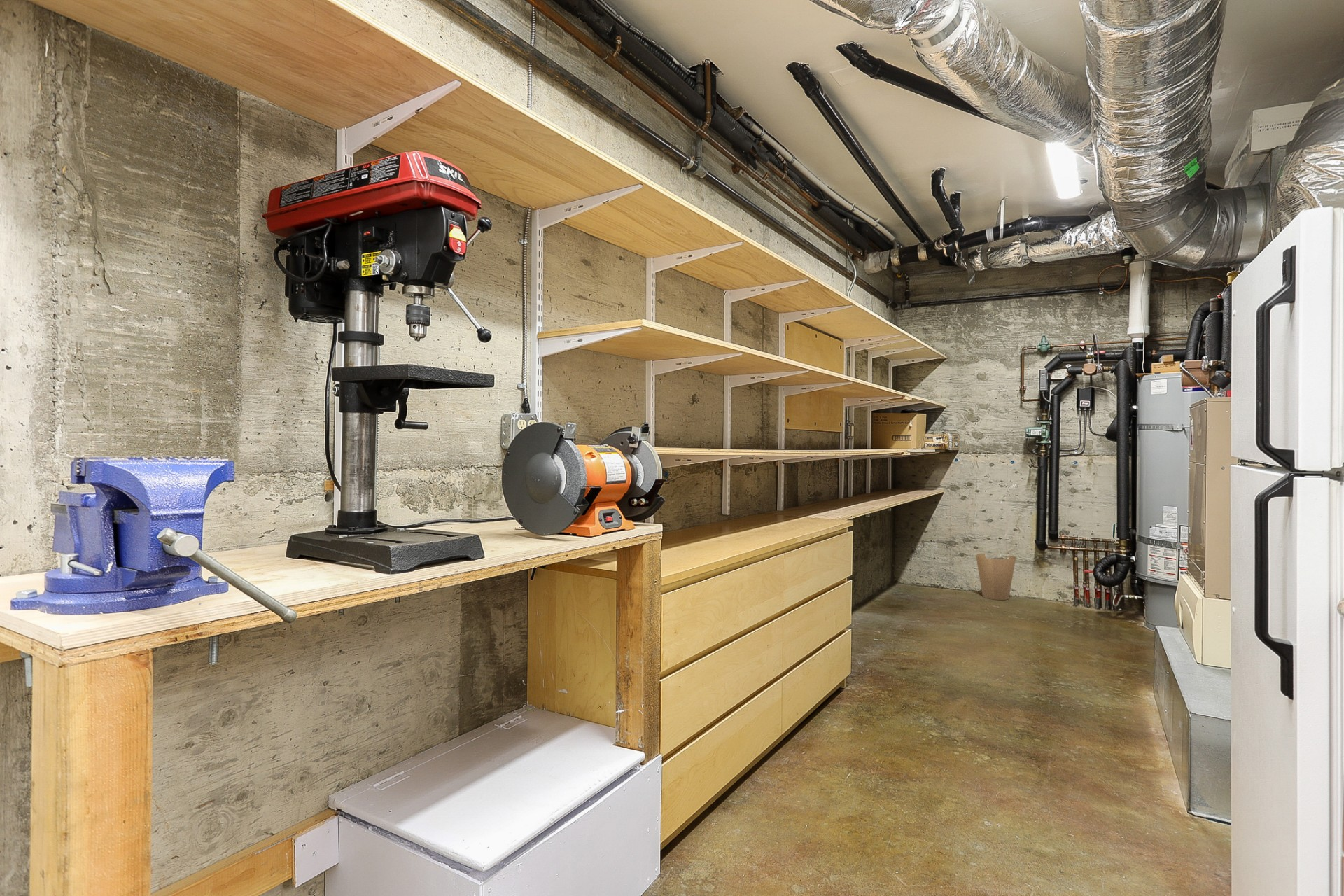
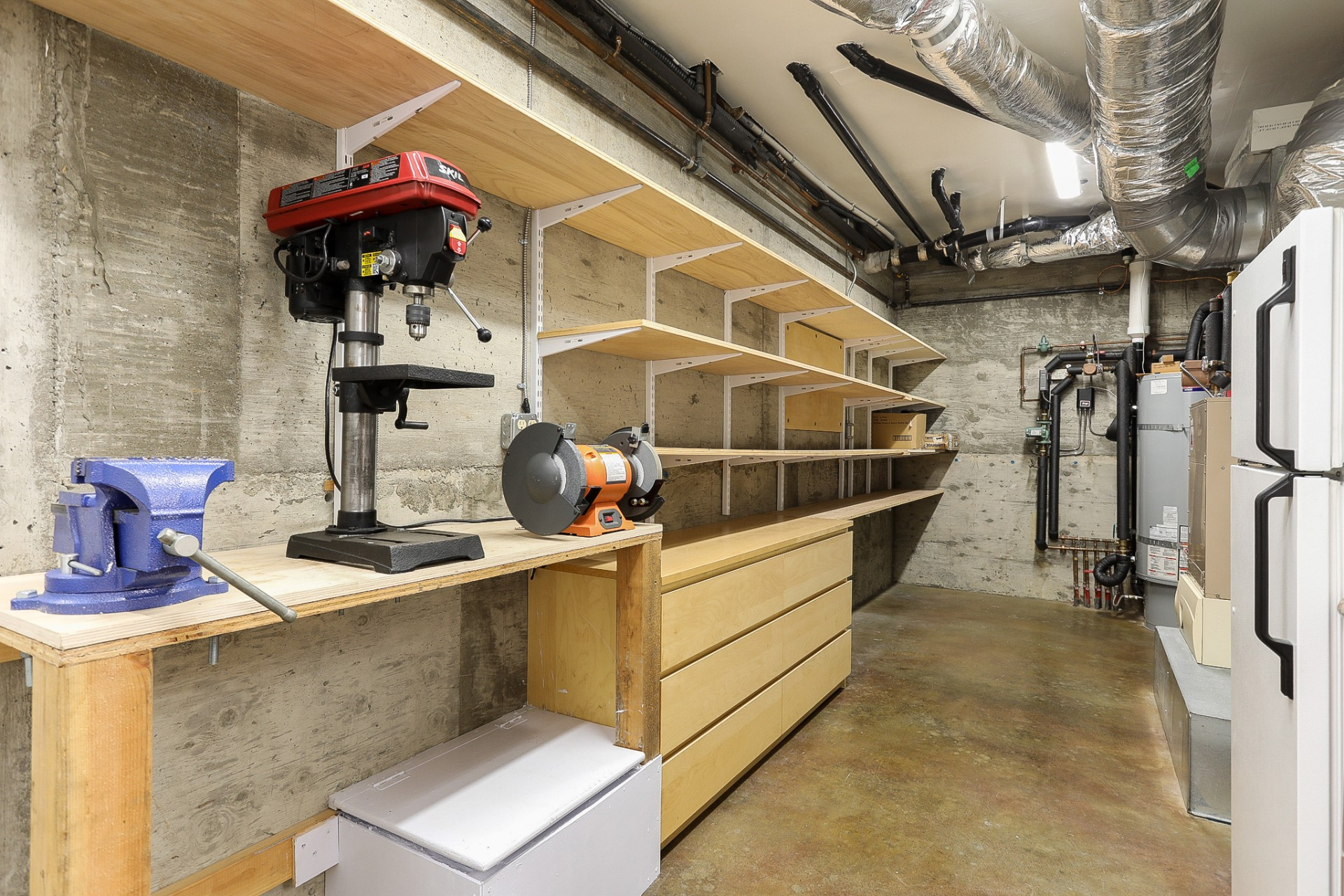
- trash can (995, 577)
